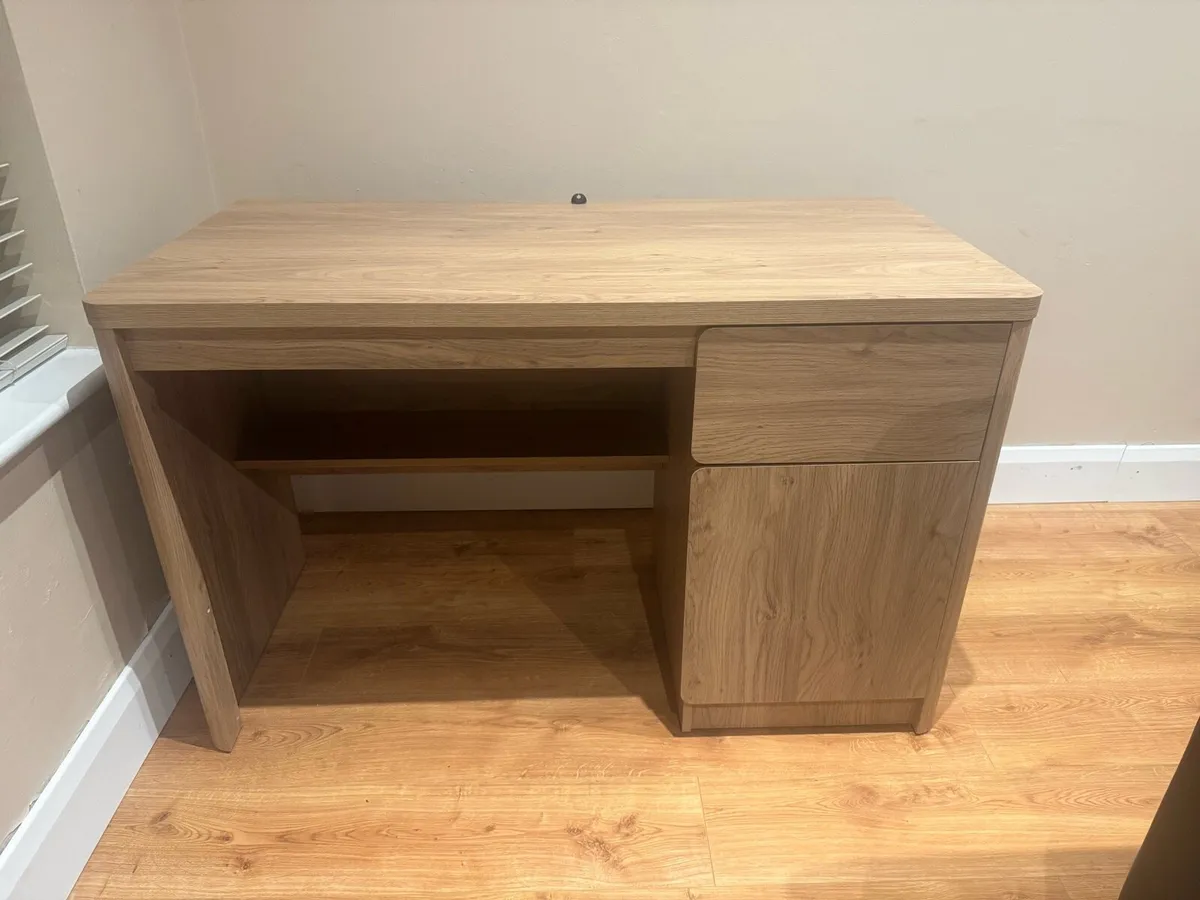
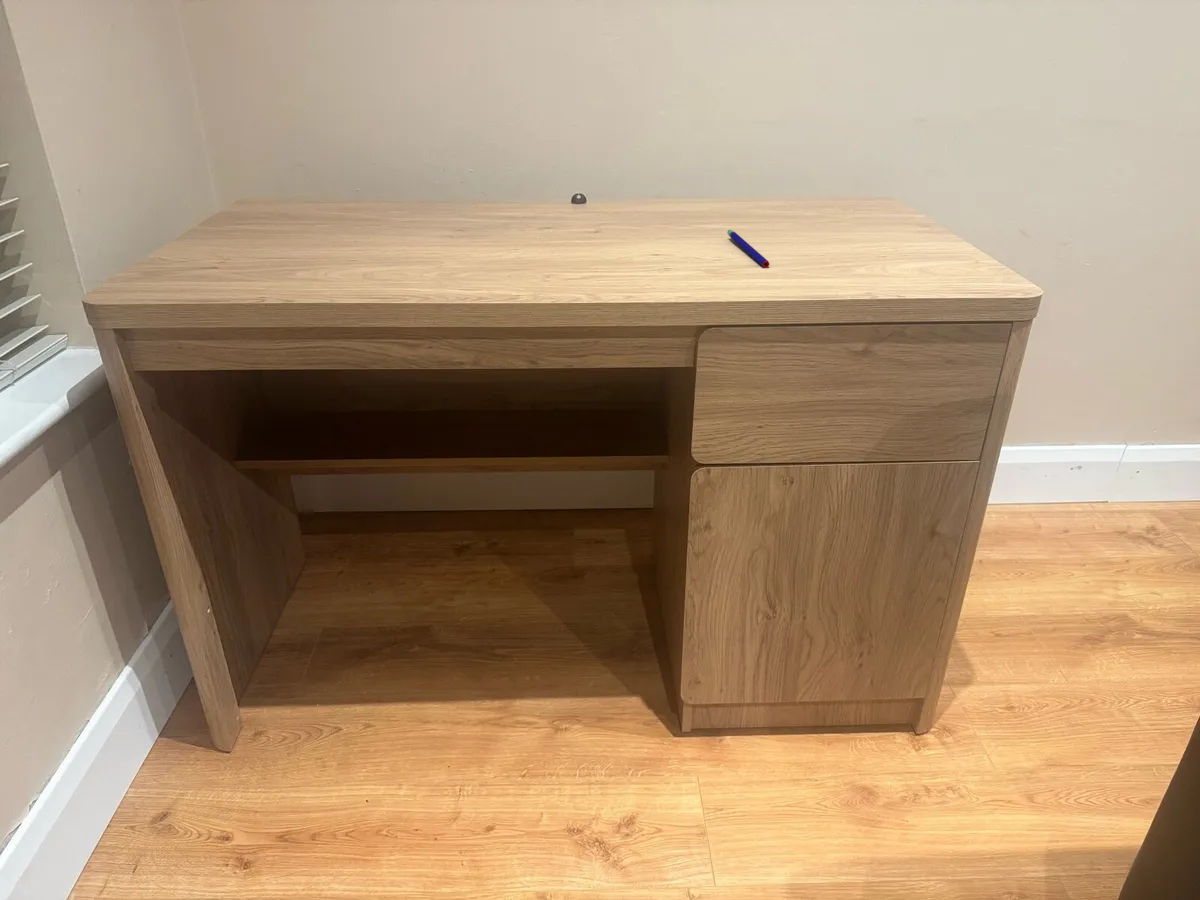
+ pen (746, 247)
